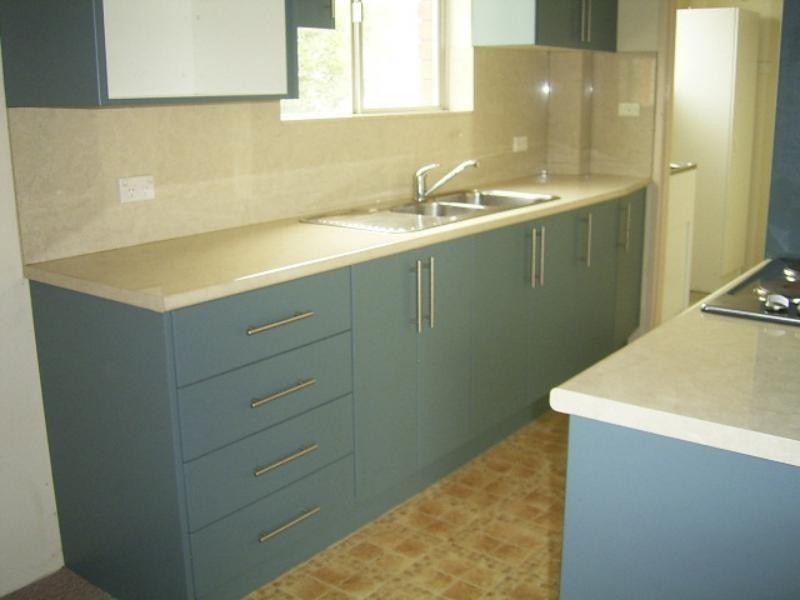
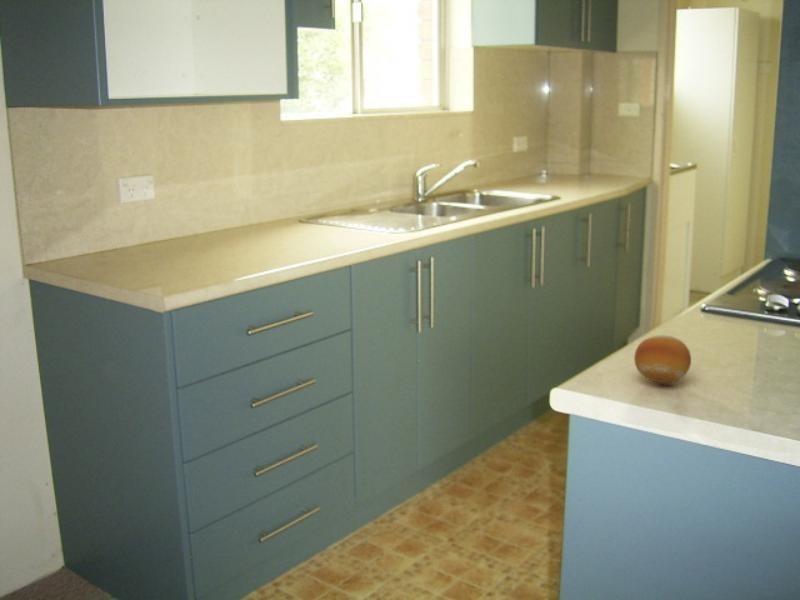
+ fruit (662, 359)
